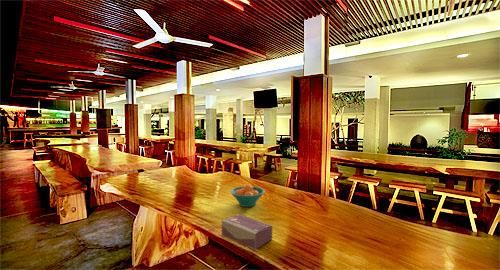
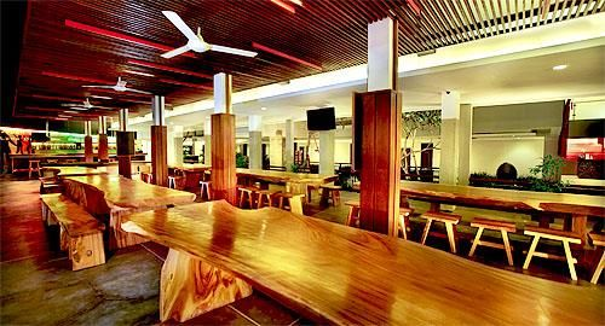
- fruit bowl (247, 194)
- tissue box (246, 229)
